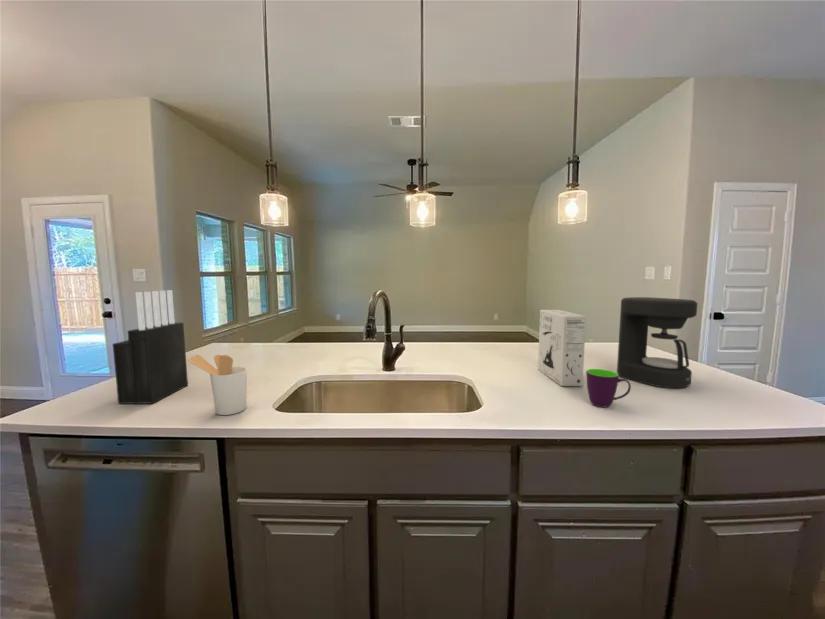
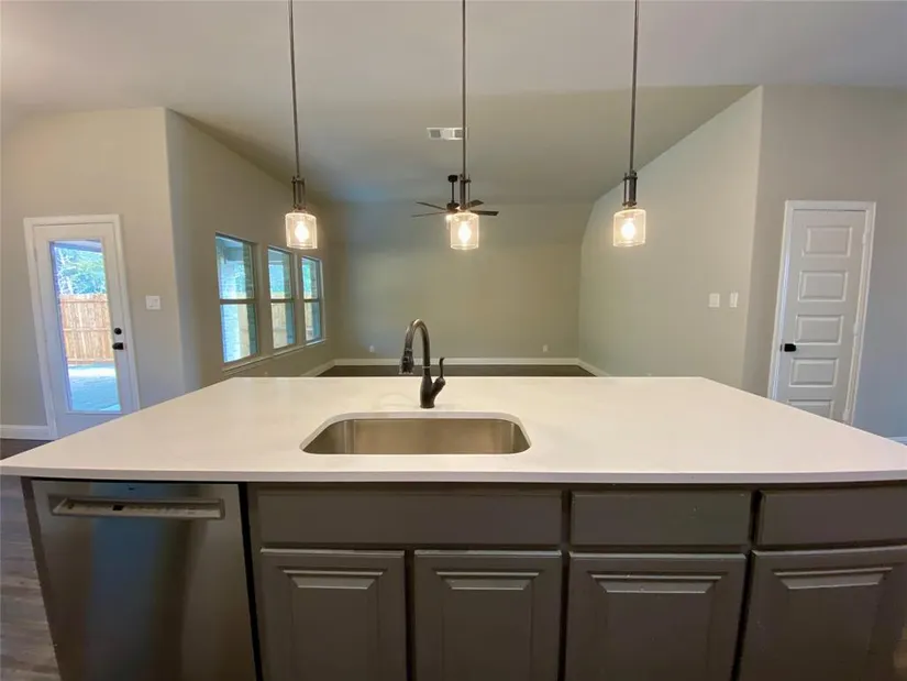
- utensil holder (219, 381)
- knife block (148, 343)
- cereal box (559, 345)
- mug (607, 389)
- coffee maker (655, 337)
